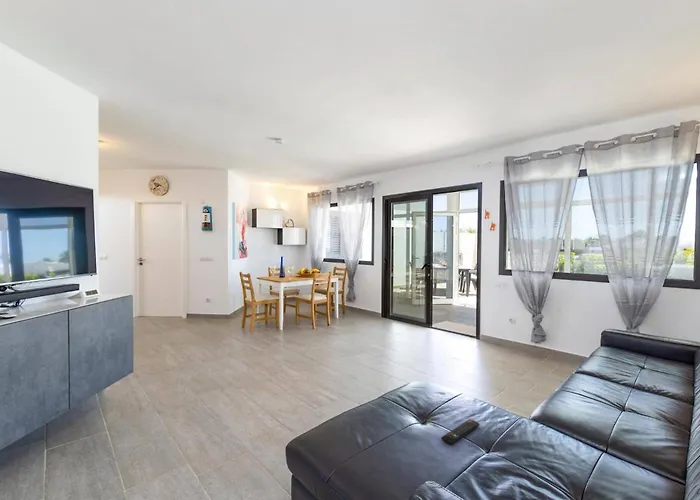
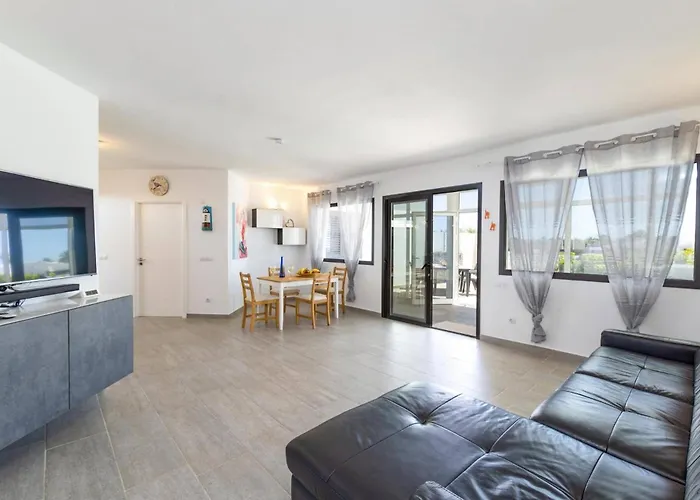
- remote control (461, 431)
